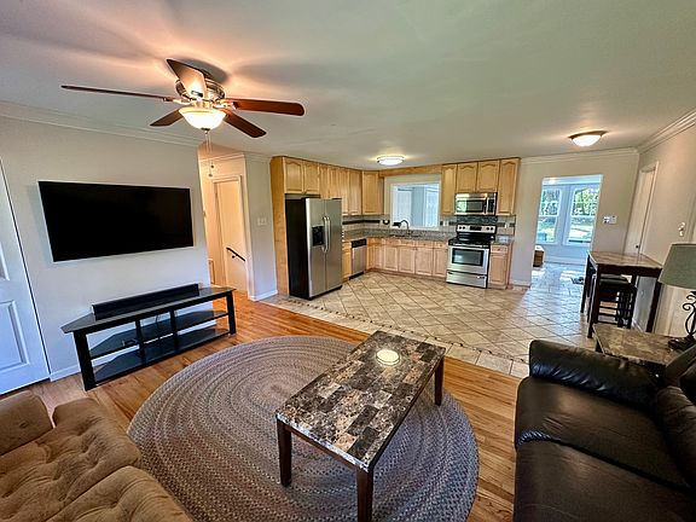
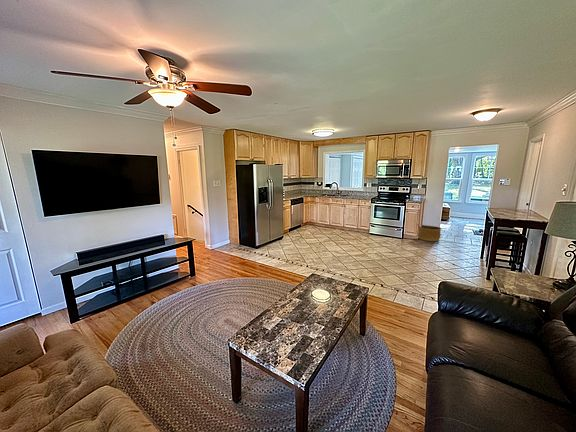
+ basket (429, 233)
